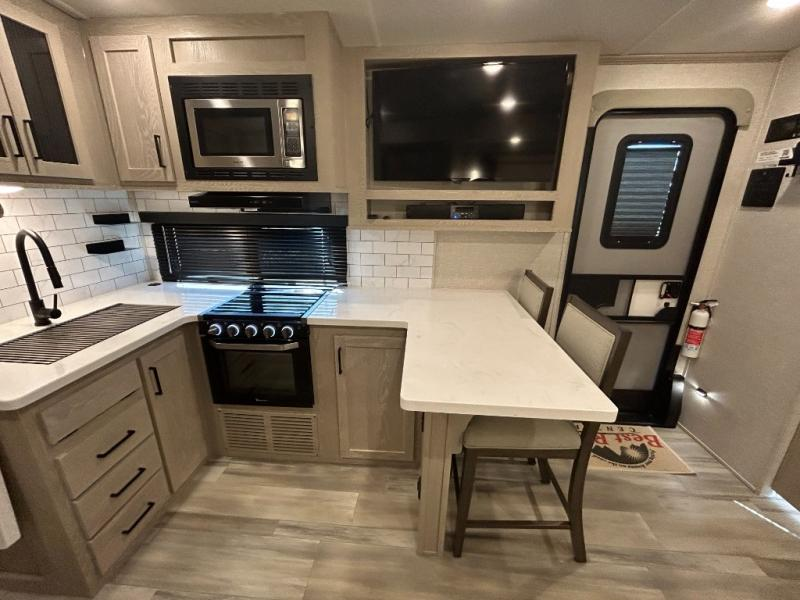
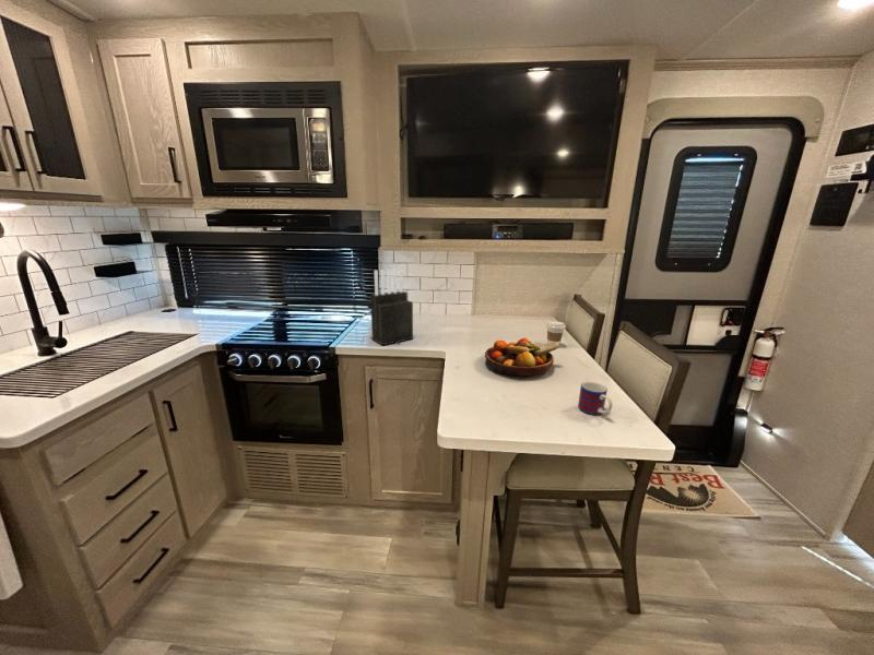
+ mug (597, 401)
+ fruit bowl (519, 352)
+ coffee cup (554, 334)
+ knife block (392, 306)
